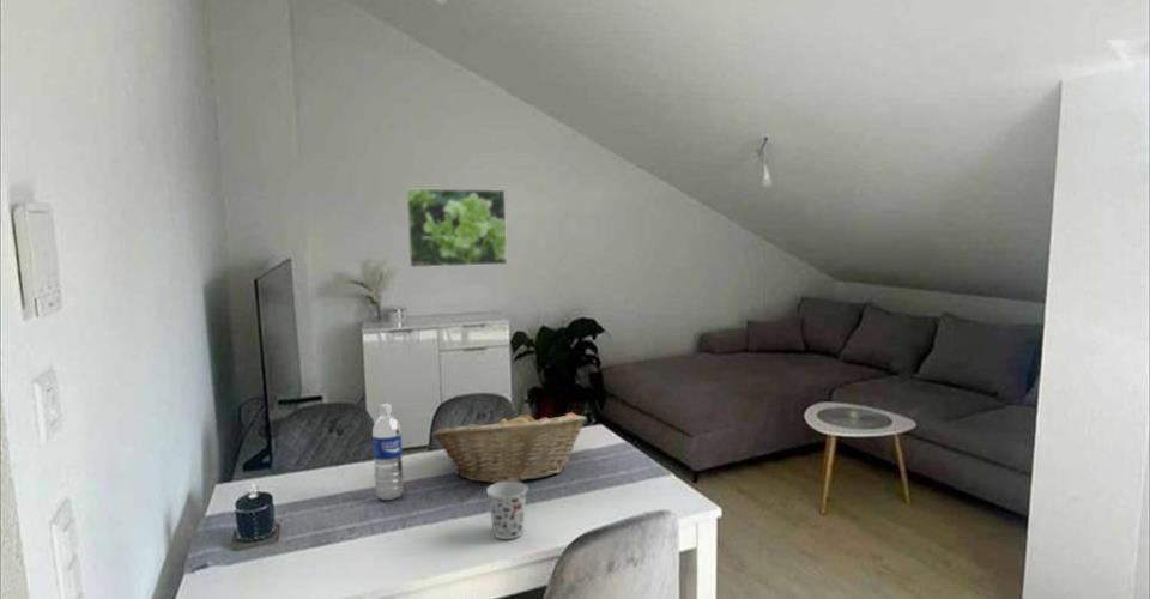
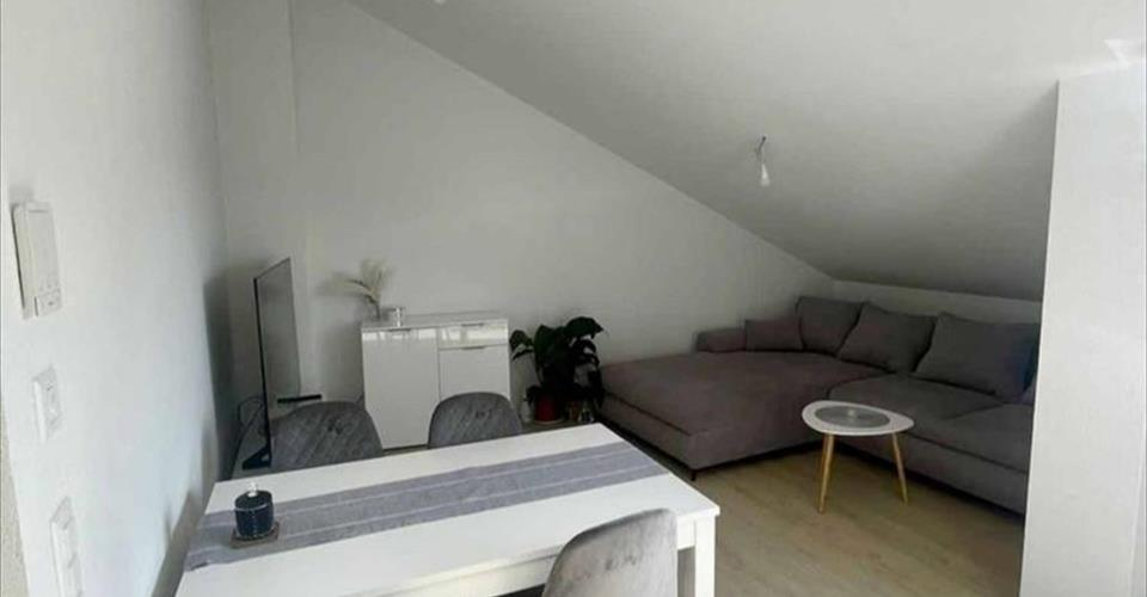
- water bottle (387, 450)
- fruit basket (510, 438)
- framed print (458, 228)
- cup (507, 510)
